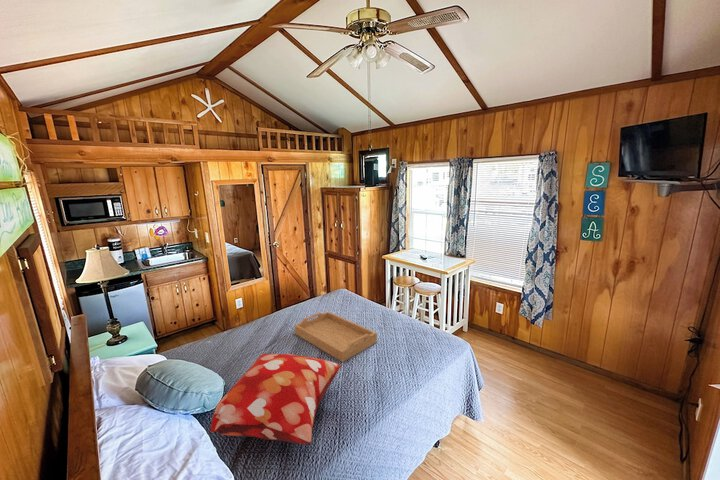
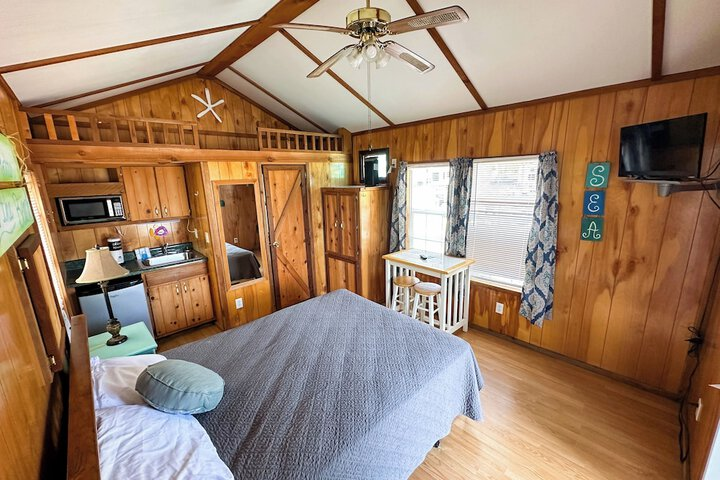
- decorative pillow (283, 394)
- serving tray (334, 331)
